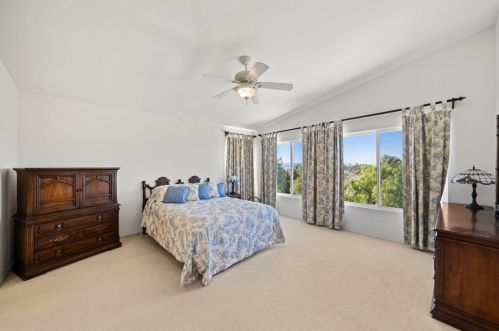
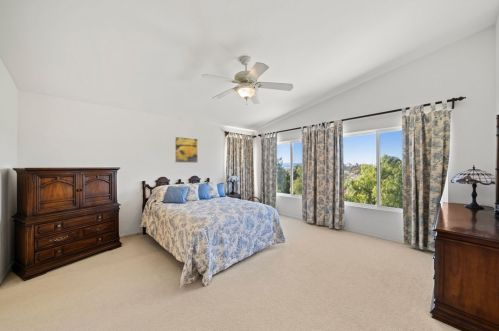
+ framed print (186, 150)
